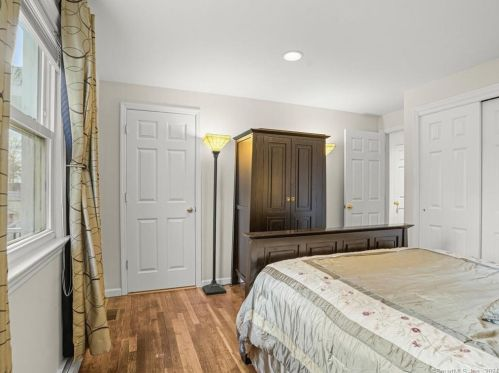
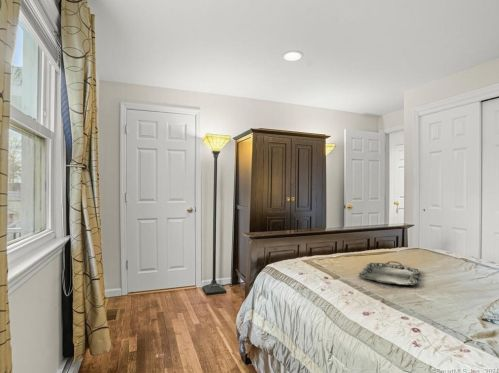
+ serving tray (389, 272)
